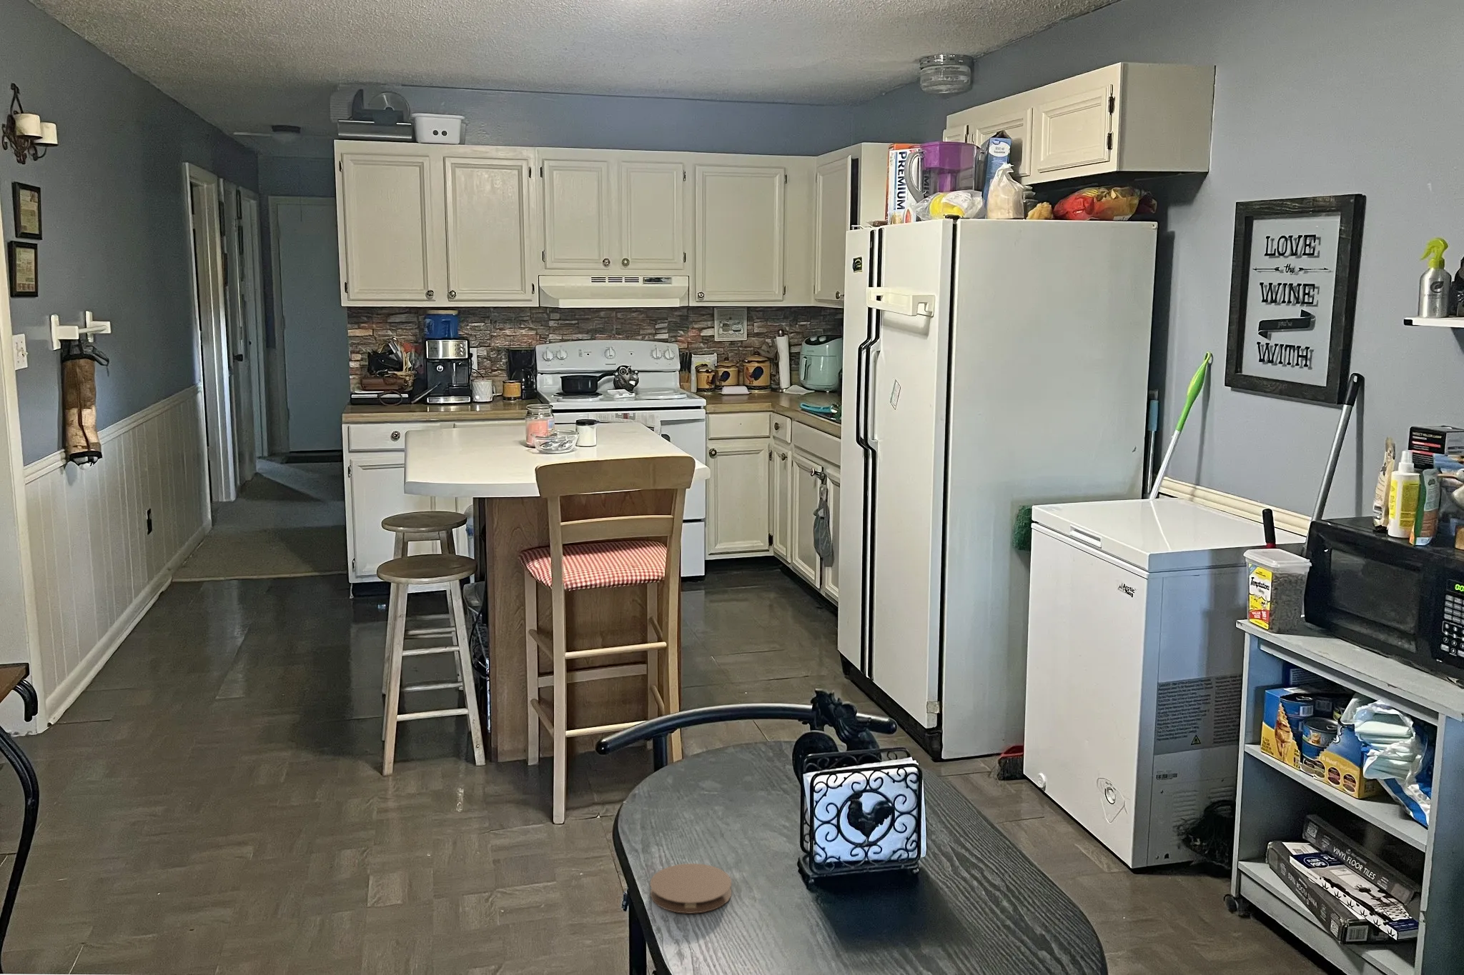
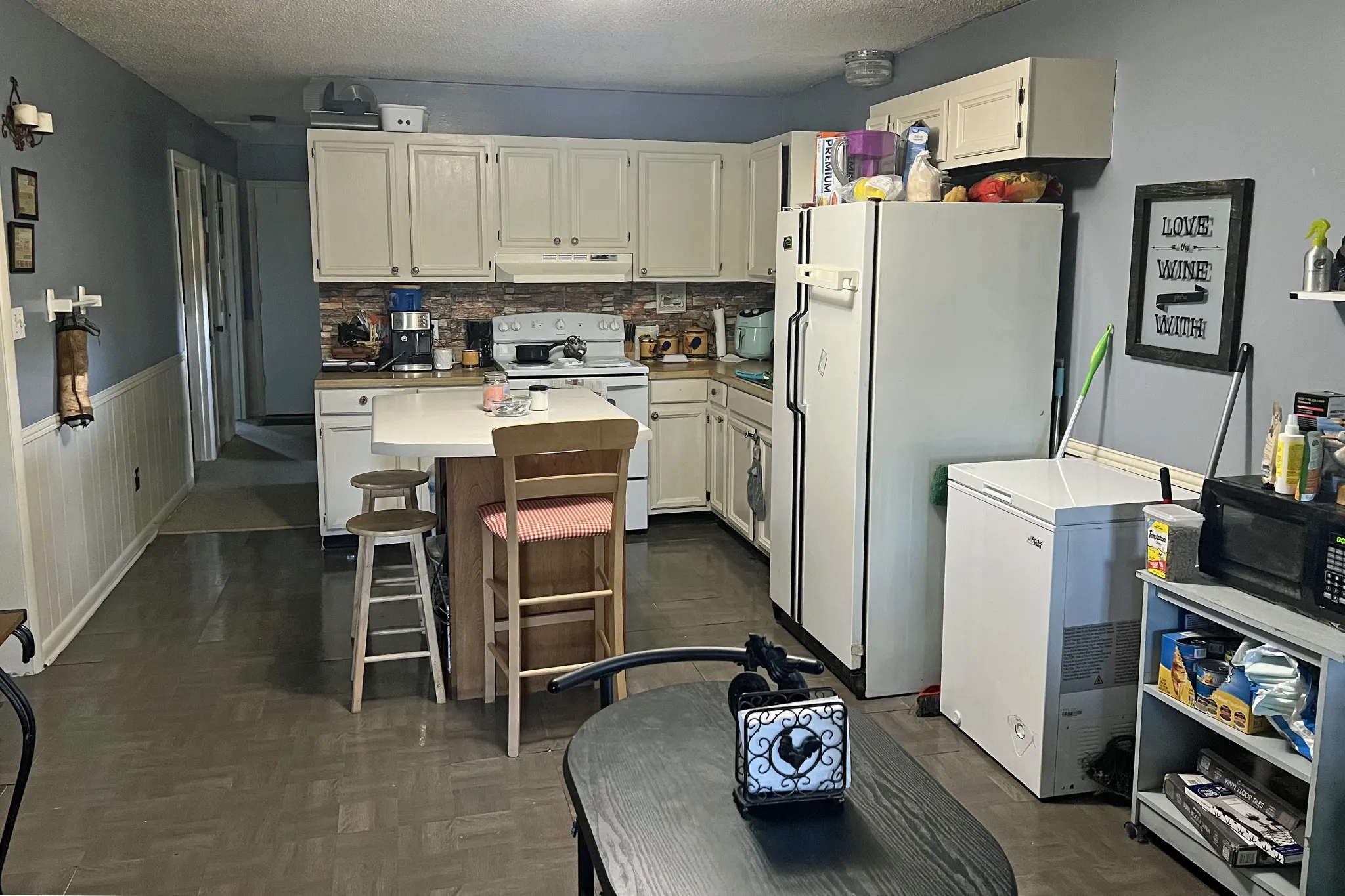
- coaster (690, 887)
